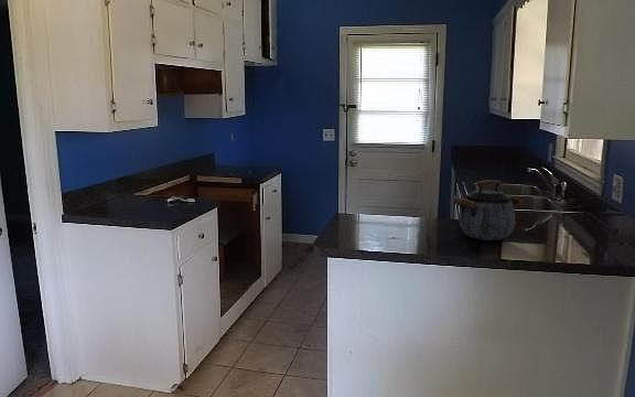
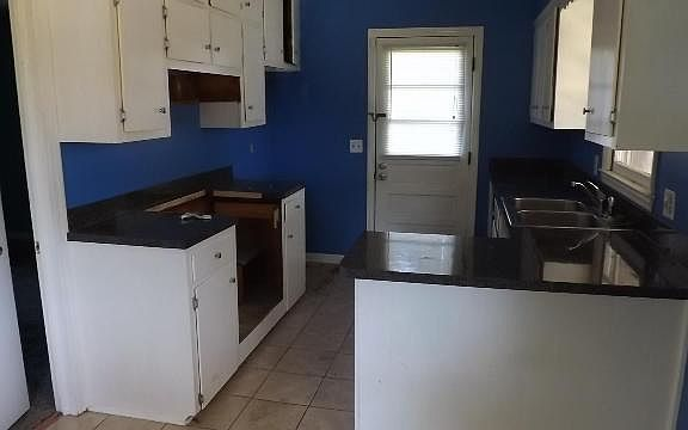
- kettle (486, 210)
